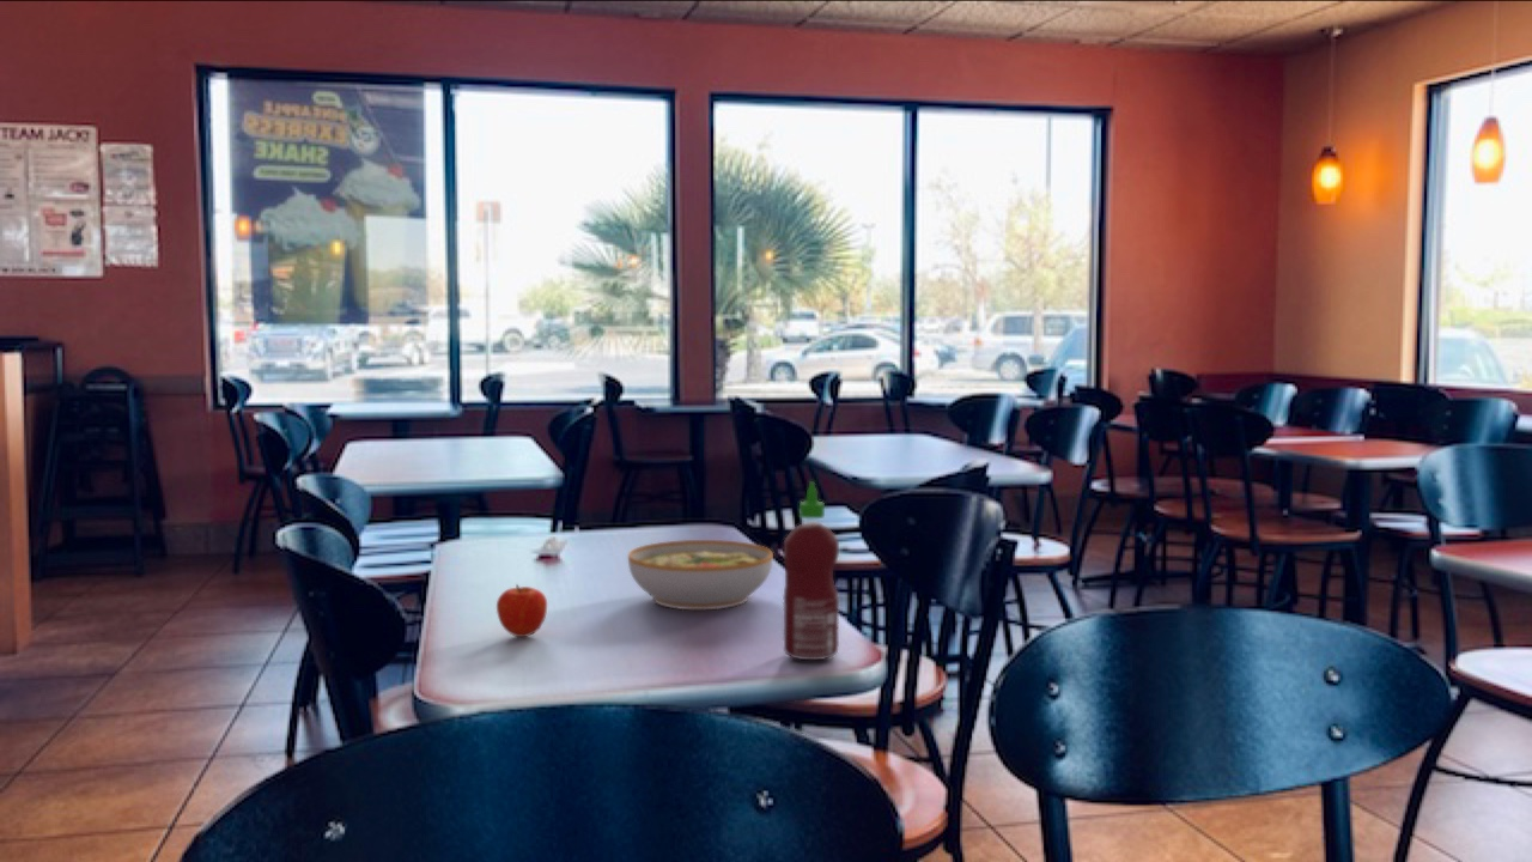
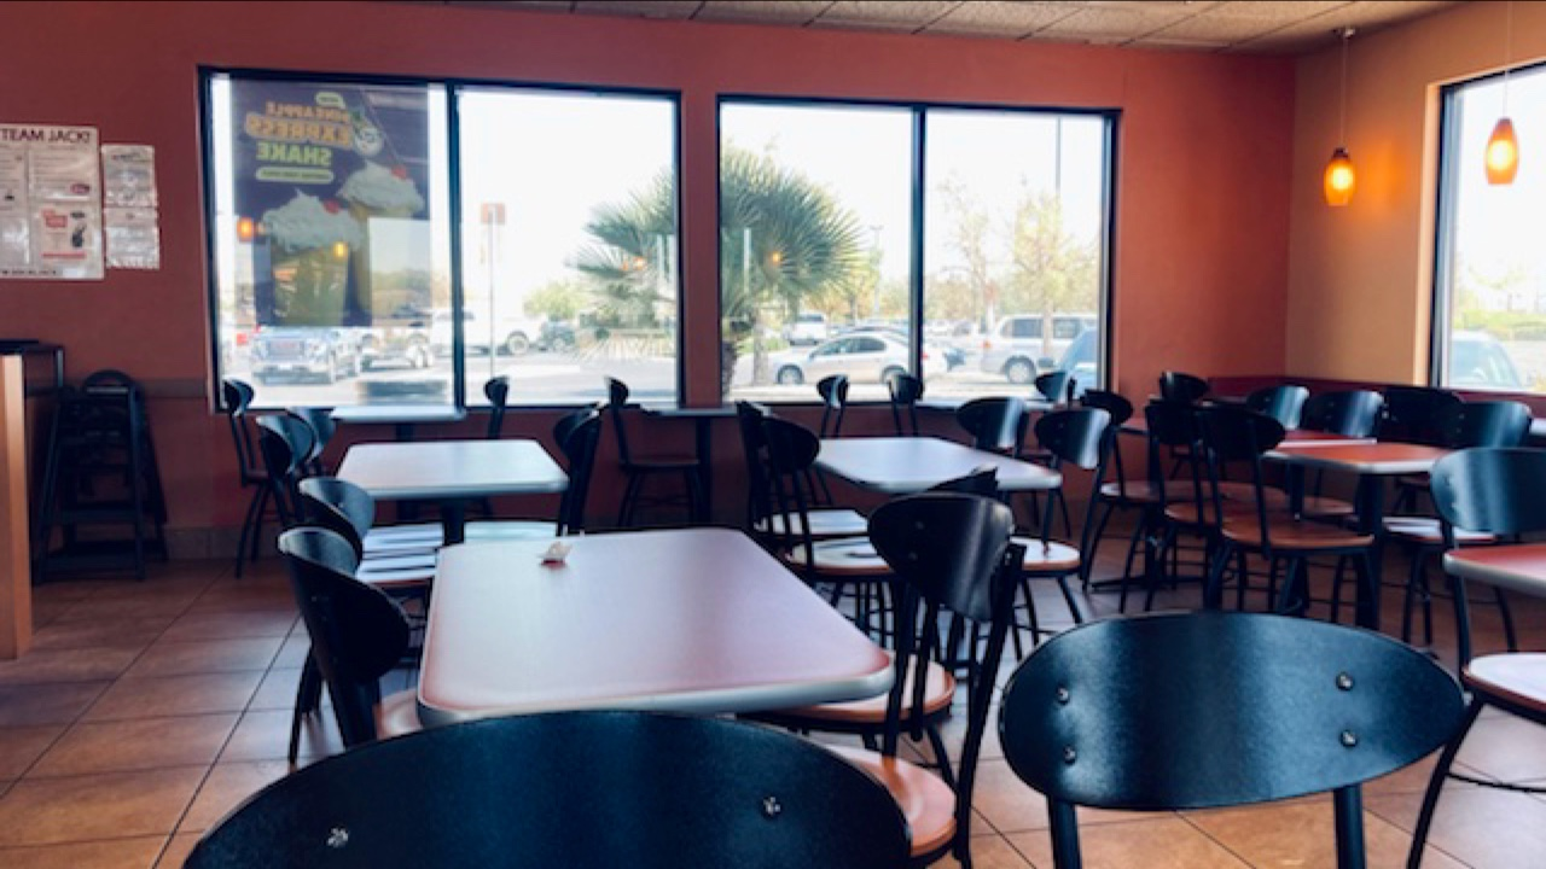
- bowl (700, 575)
- fruit (522, 609)
- hot sauce (810, 569)
